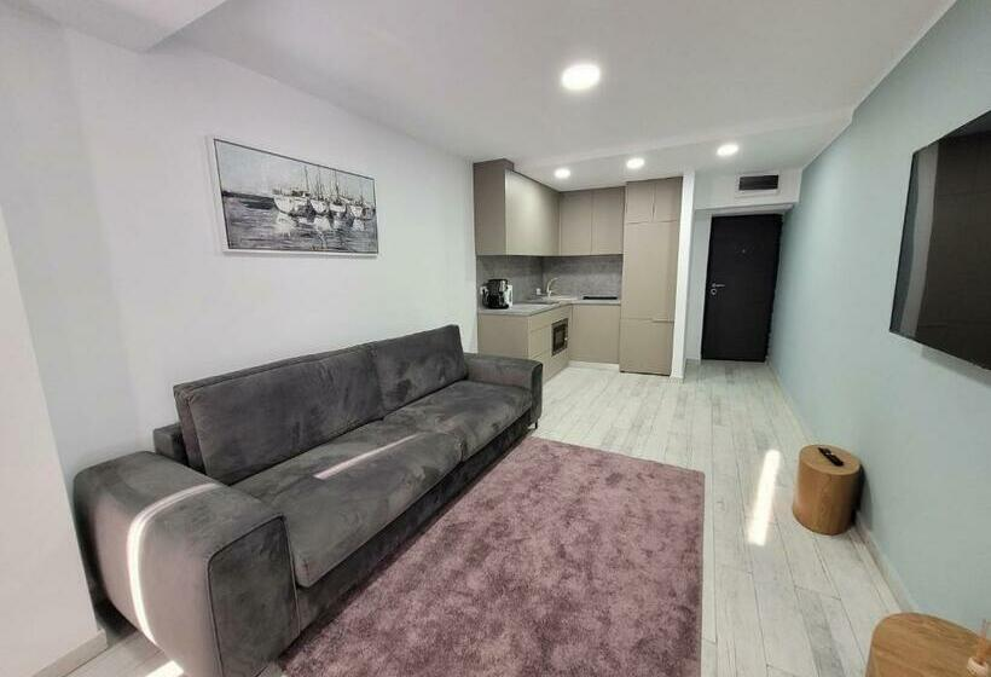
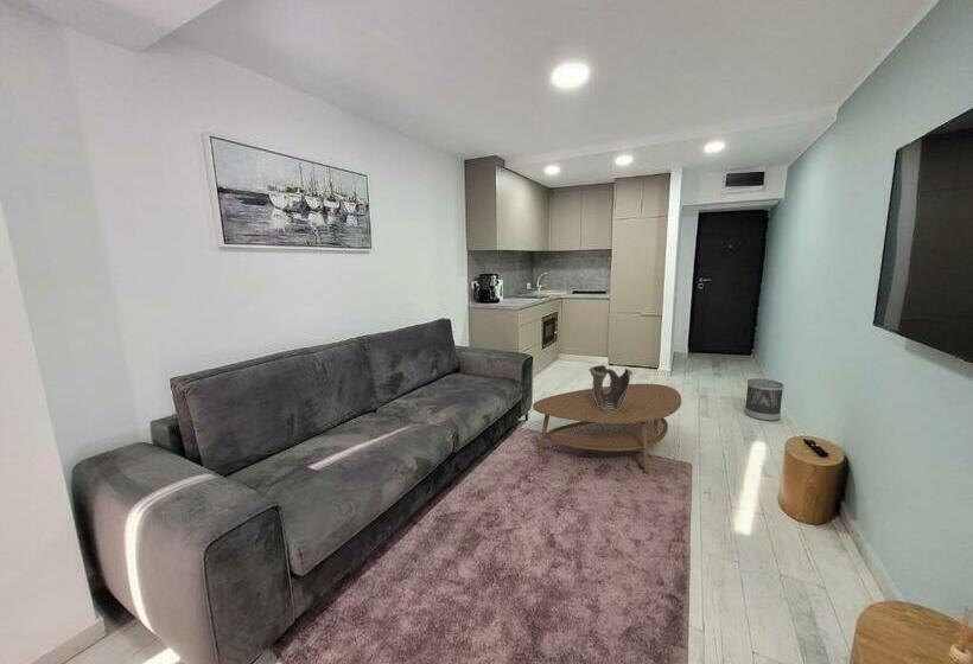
+ coffee table (617, 427)
+ decorative bowl (610, 387)
+ wastebasket (763, 398)
